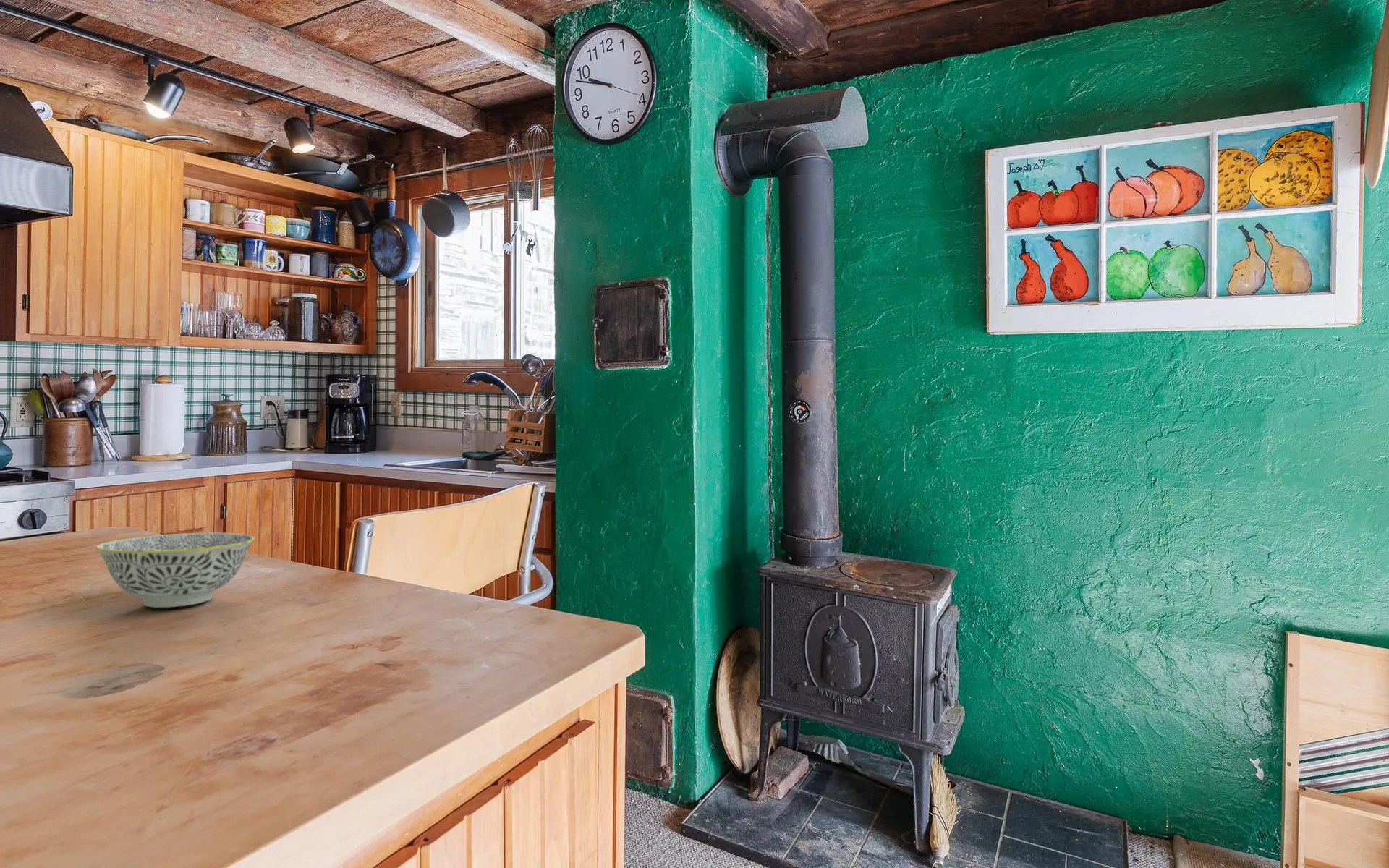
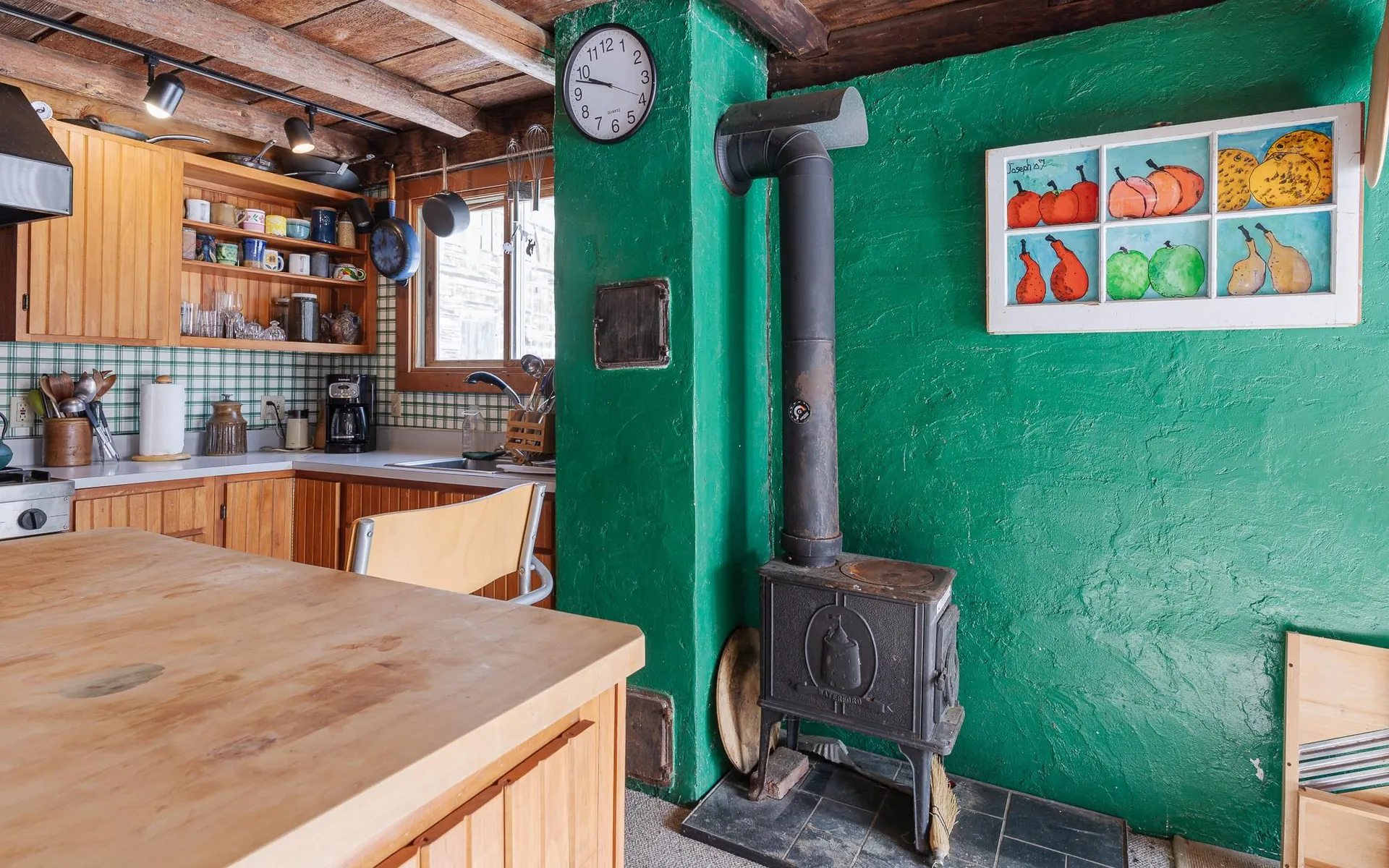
- bowl (178, 571)
